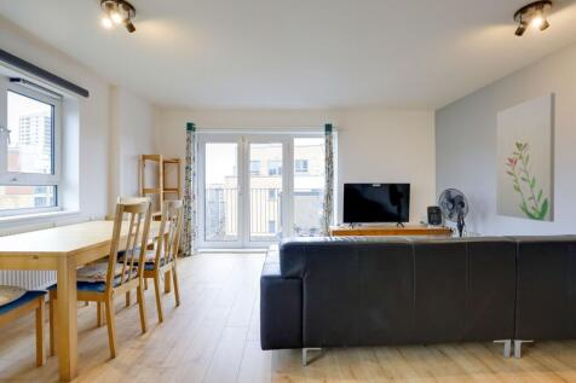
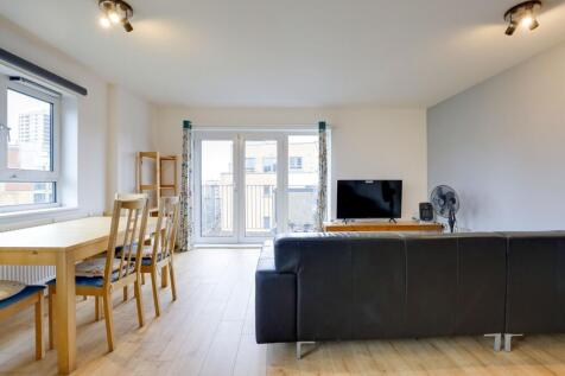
- wall art (522, 161)
